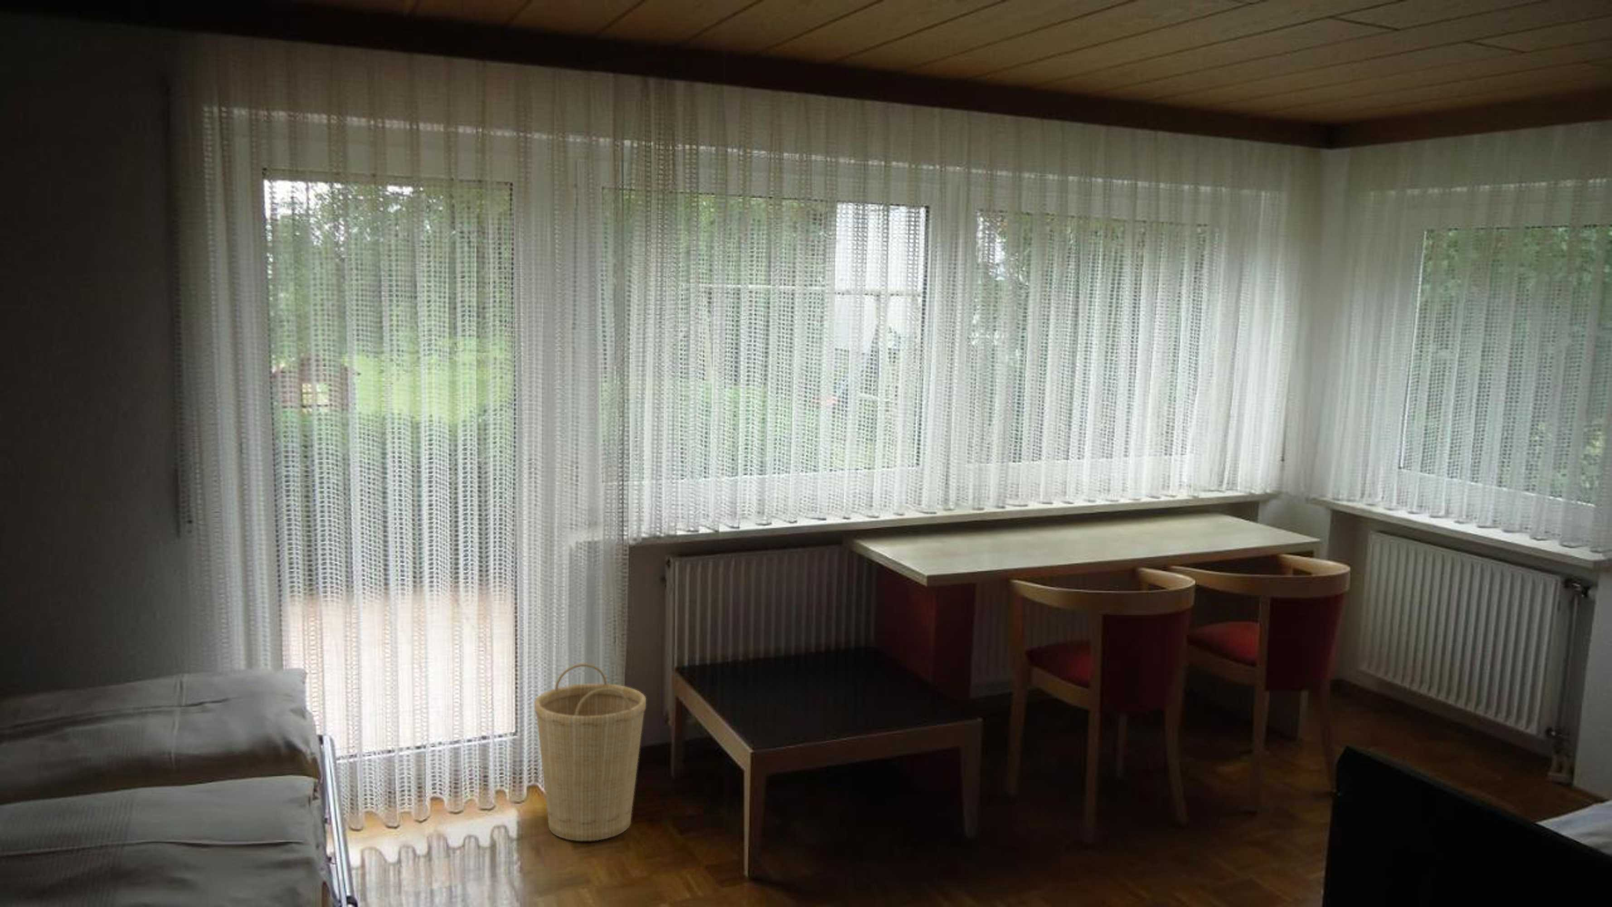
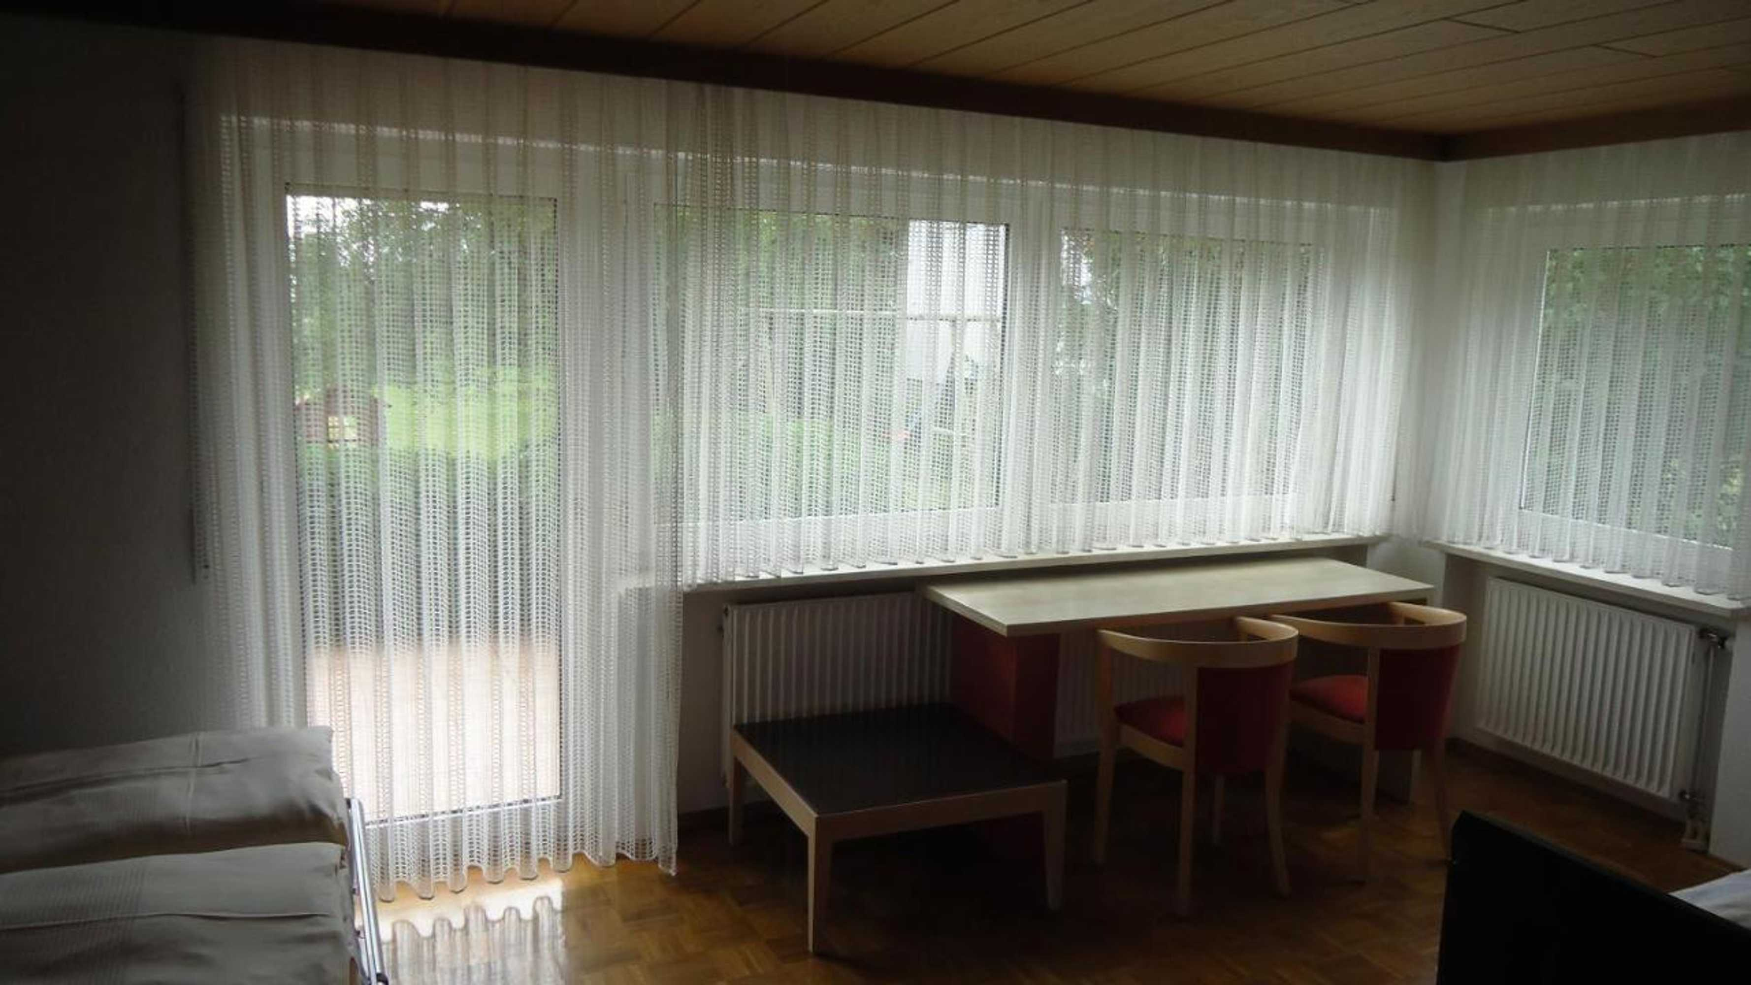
- basket (590, 750)
